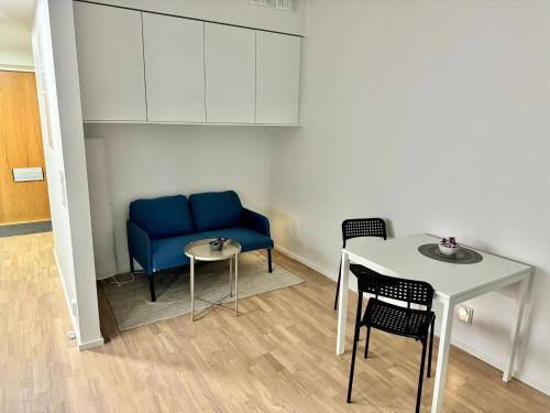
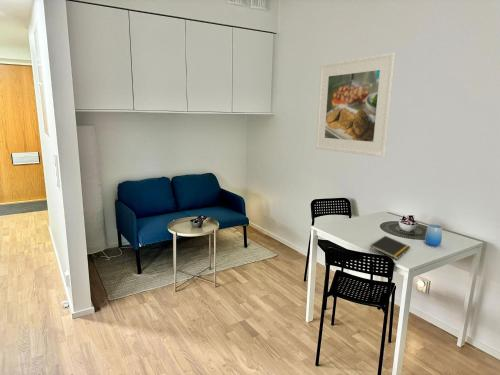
+ notepad (390, 246)
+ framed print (350, 107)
+ cup (433, 235)
